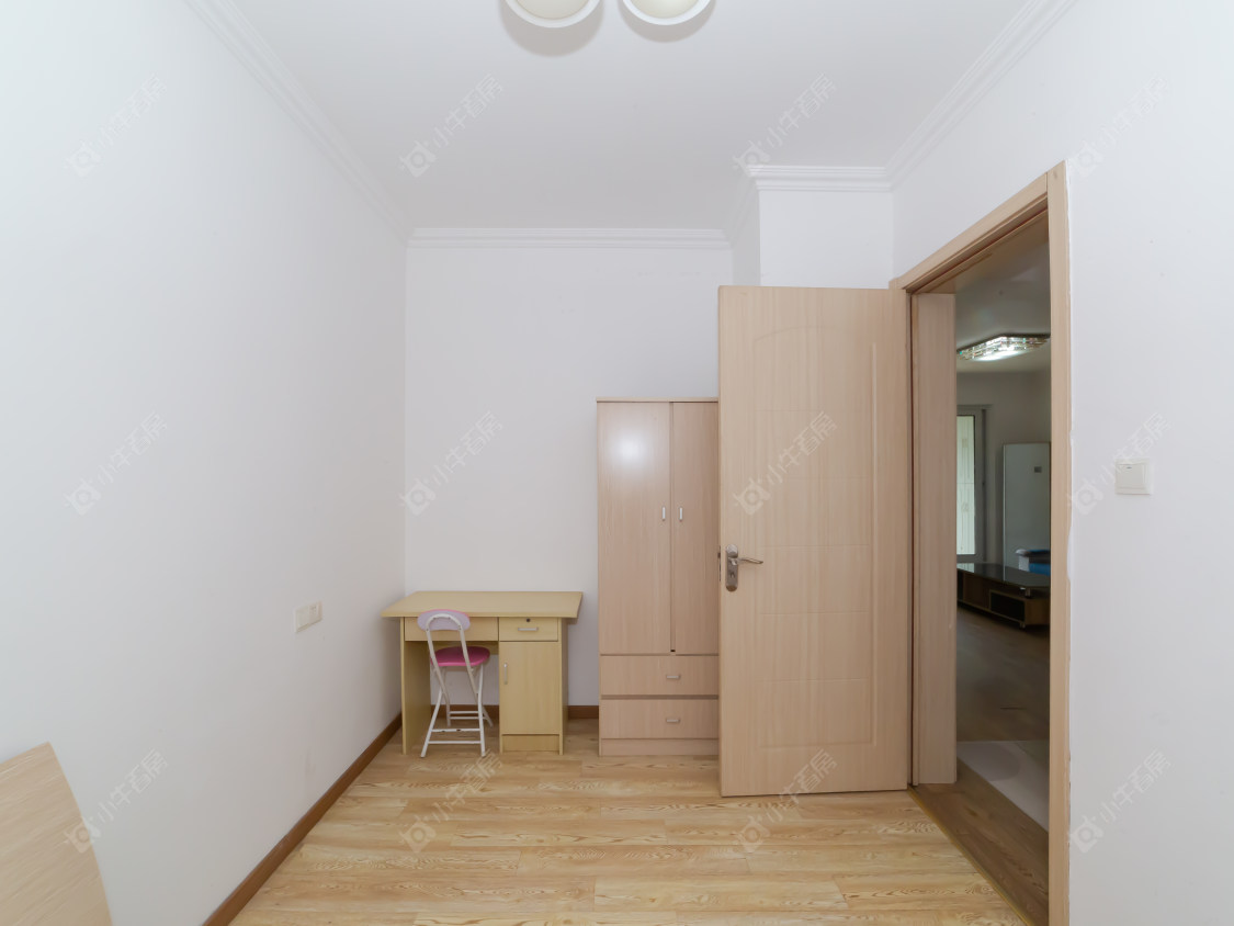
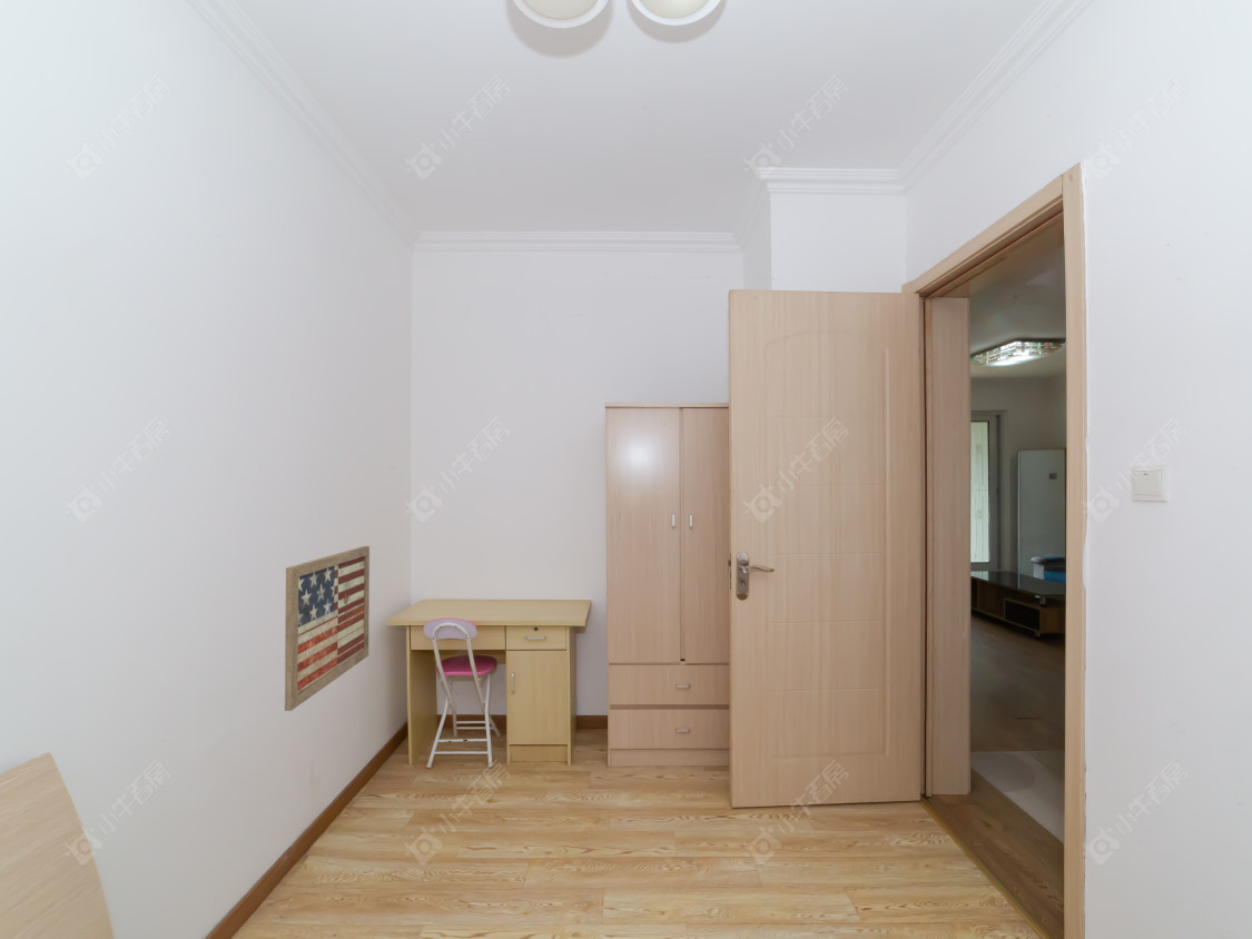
+ wall art (333, 617)
